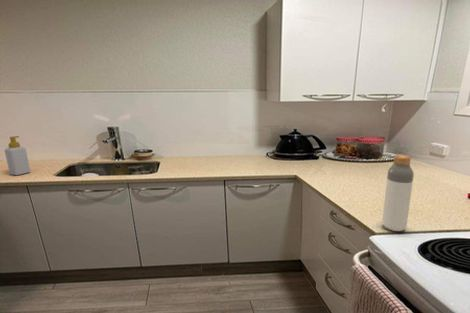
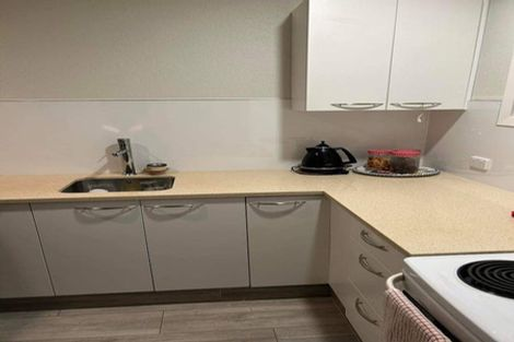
- soap bottle (16, 155)
- bottle (398, 192)
